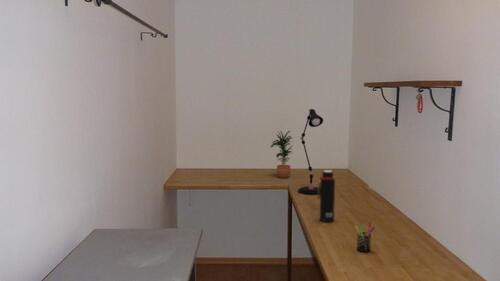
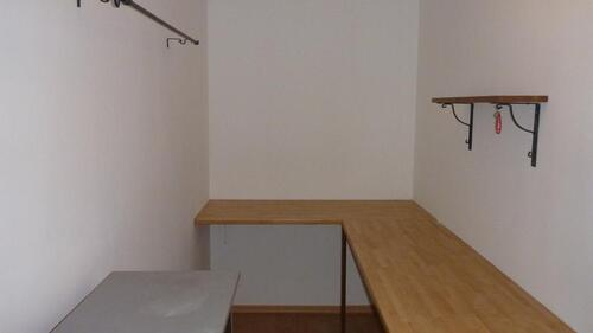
- pen holder (363, 236)
- water bottle (326, 195)
- potted plant (281, 153)
- desk lamp (305, 149)
